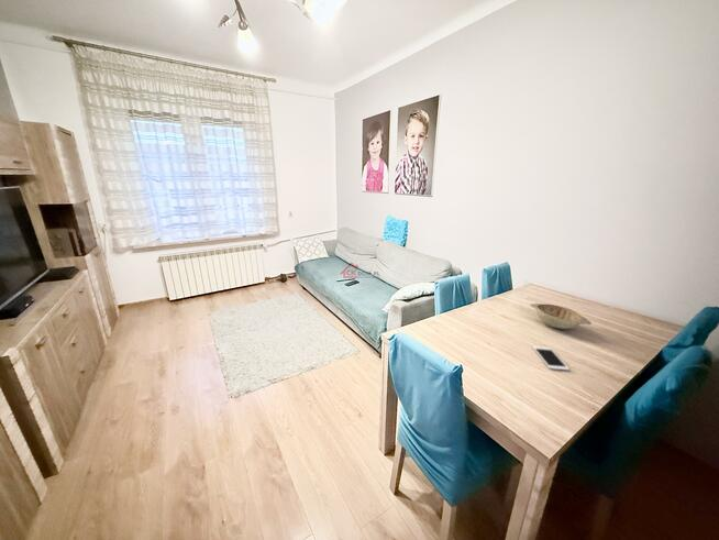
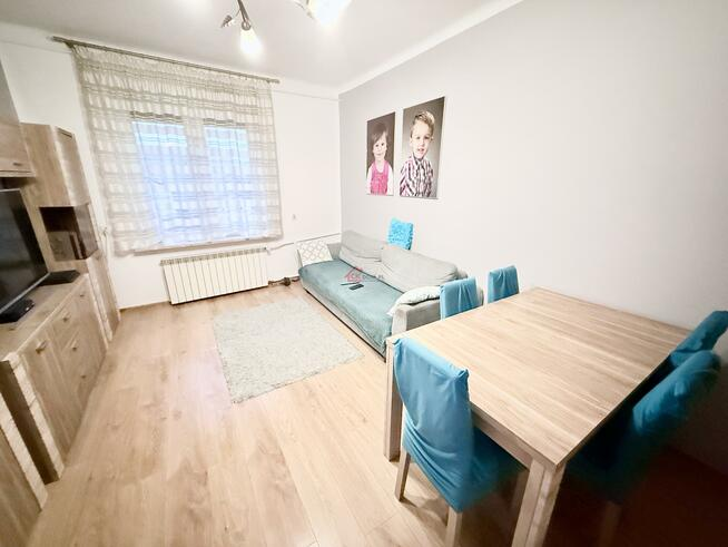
- decorative bowl (557, 318)
- cell phone (549, 357)
